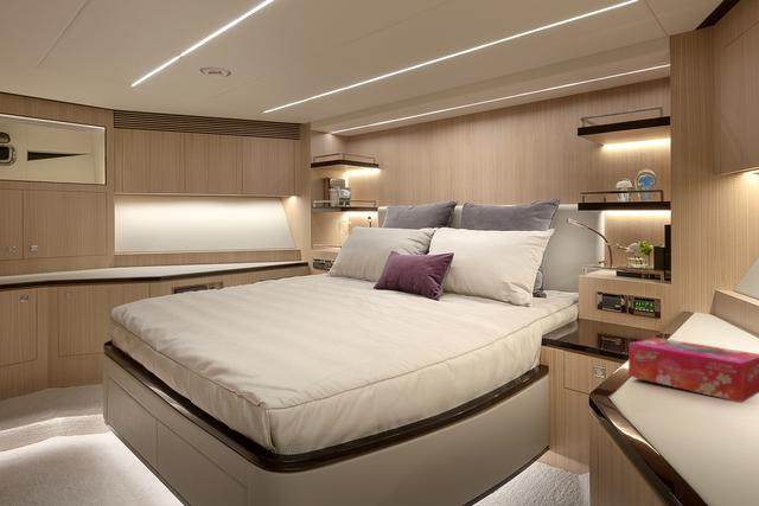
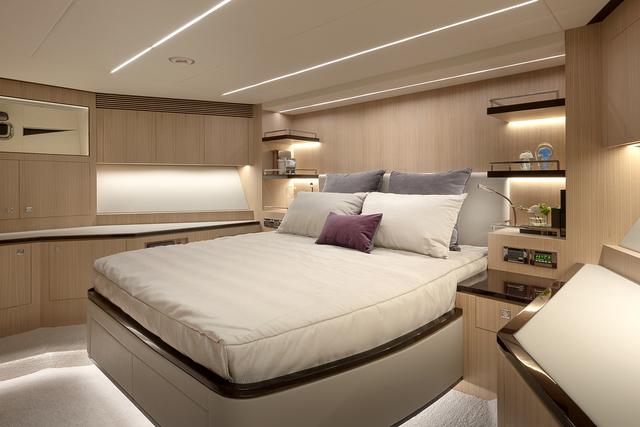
- tissue box (693, 366)
